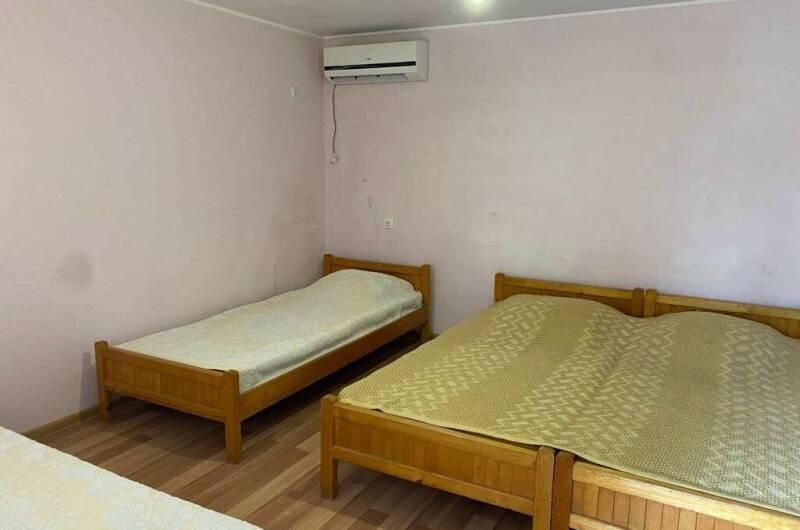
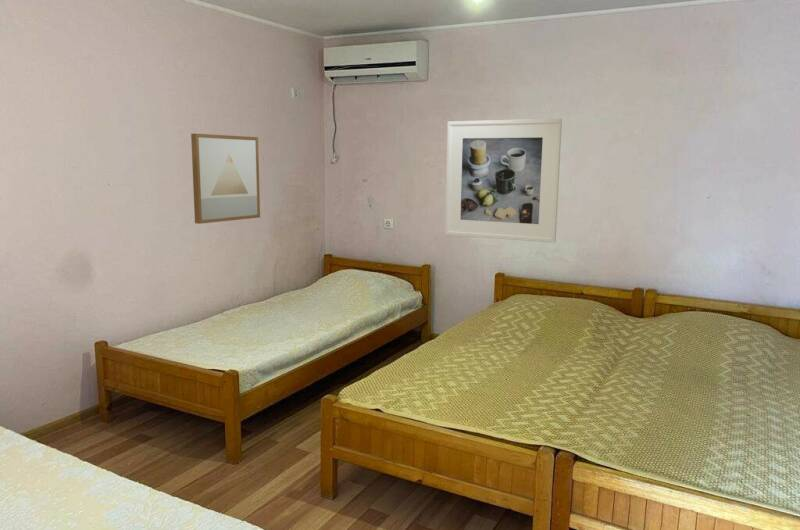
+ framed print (500, 180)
+ wall art (227, 178)
